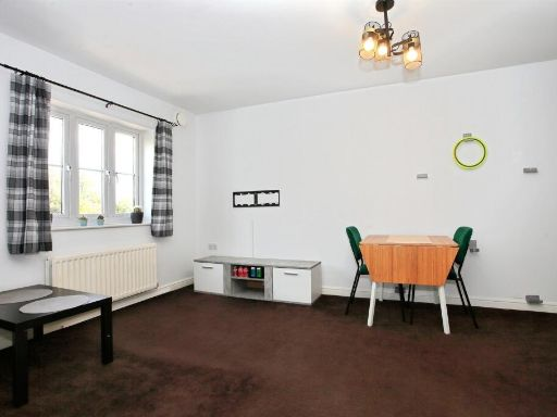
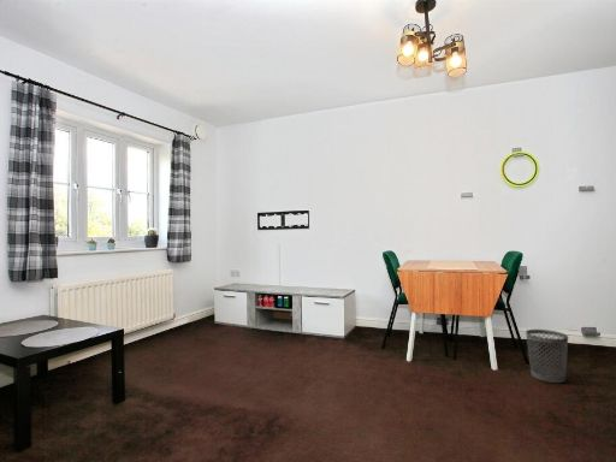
+ wastebasket (546, 355)
